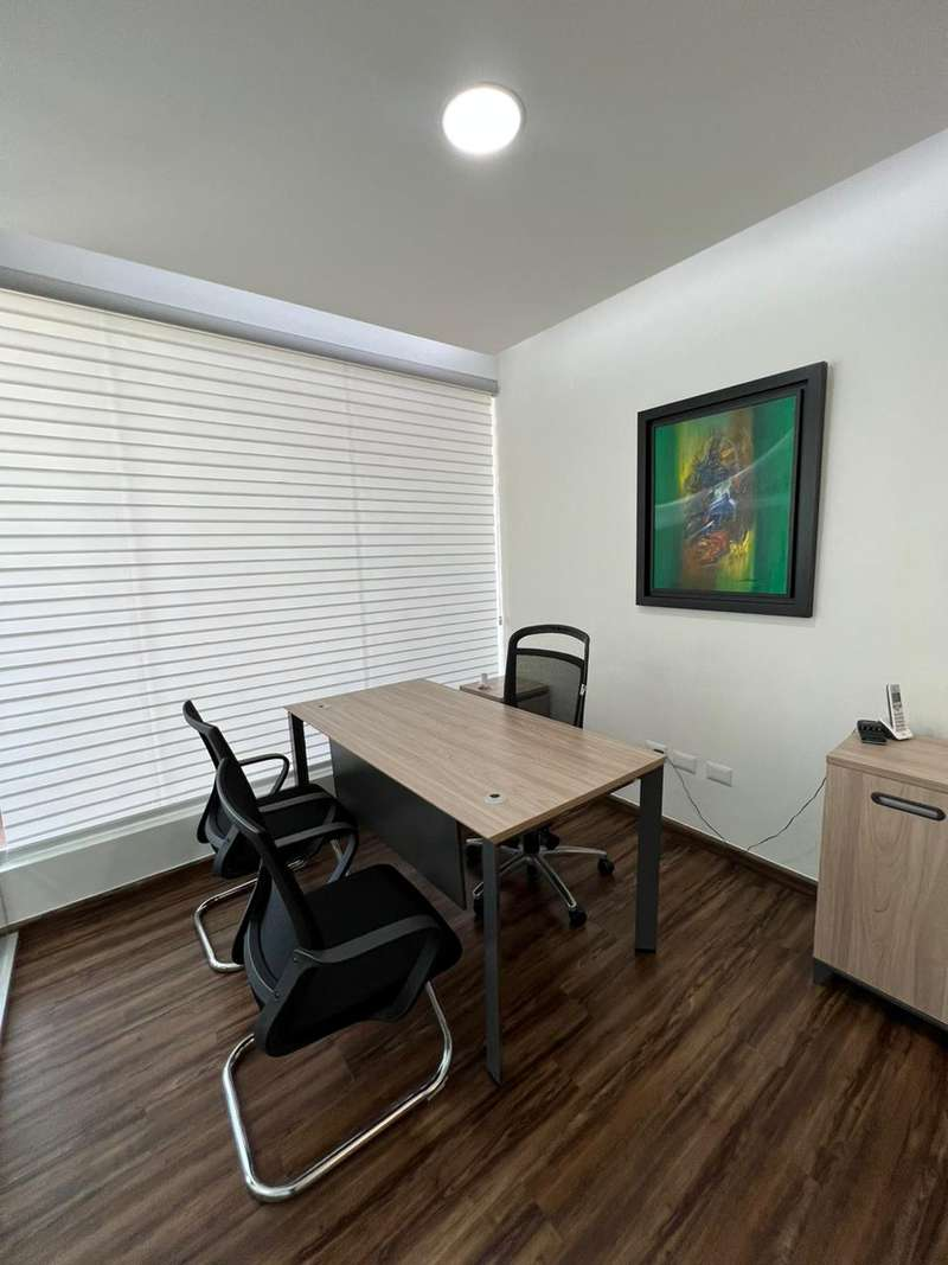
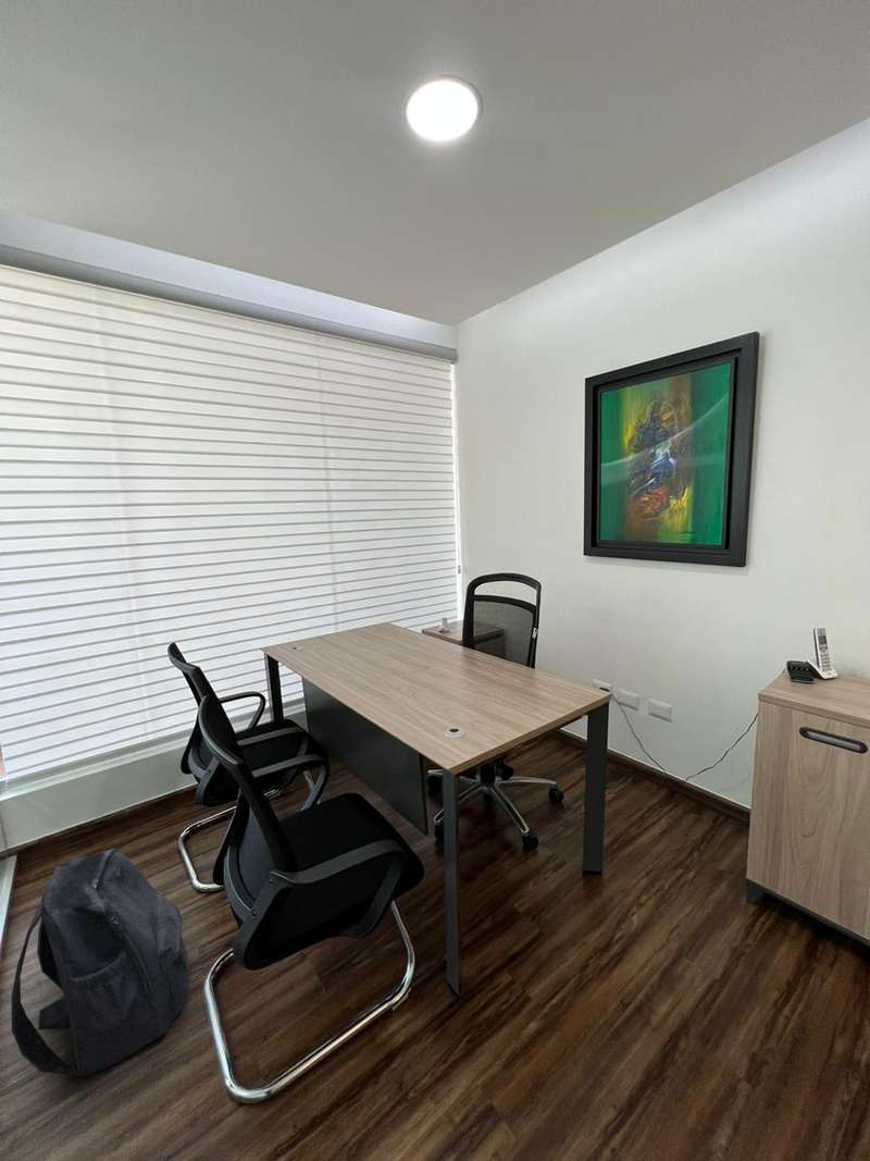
+ backpack (105, 938)
